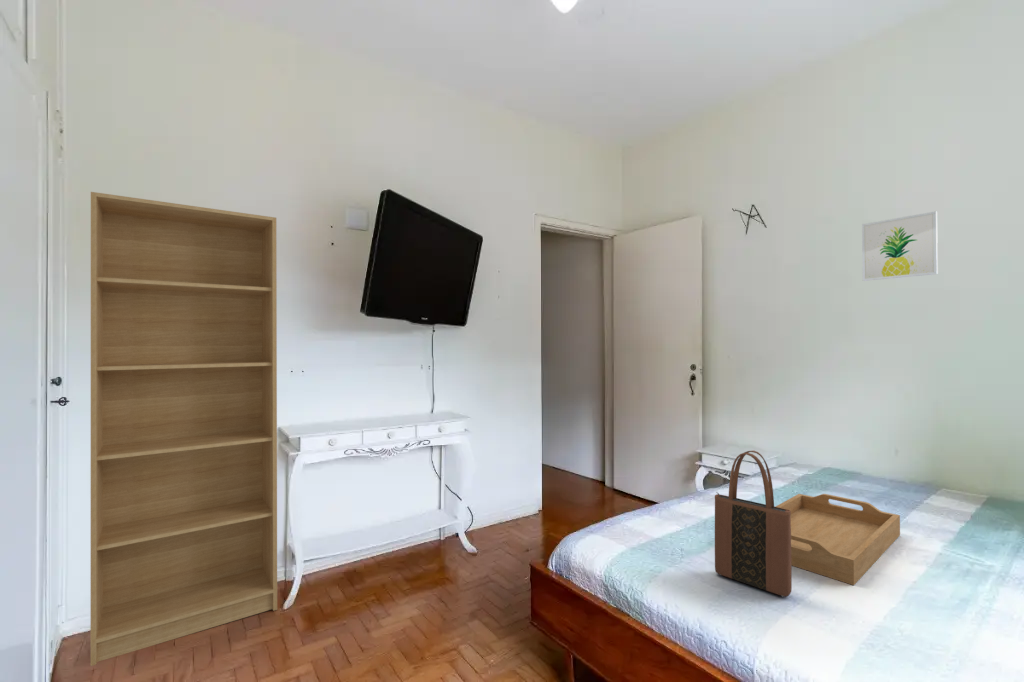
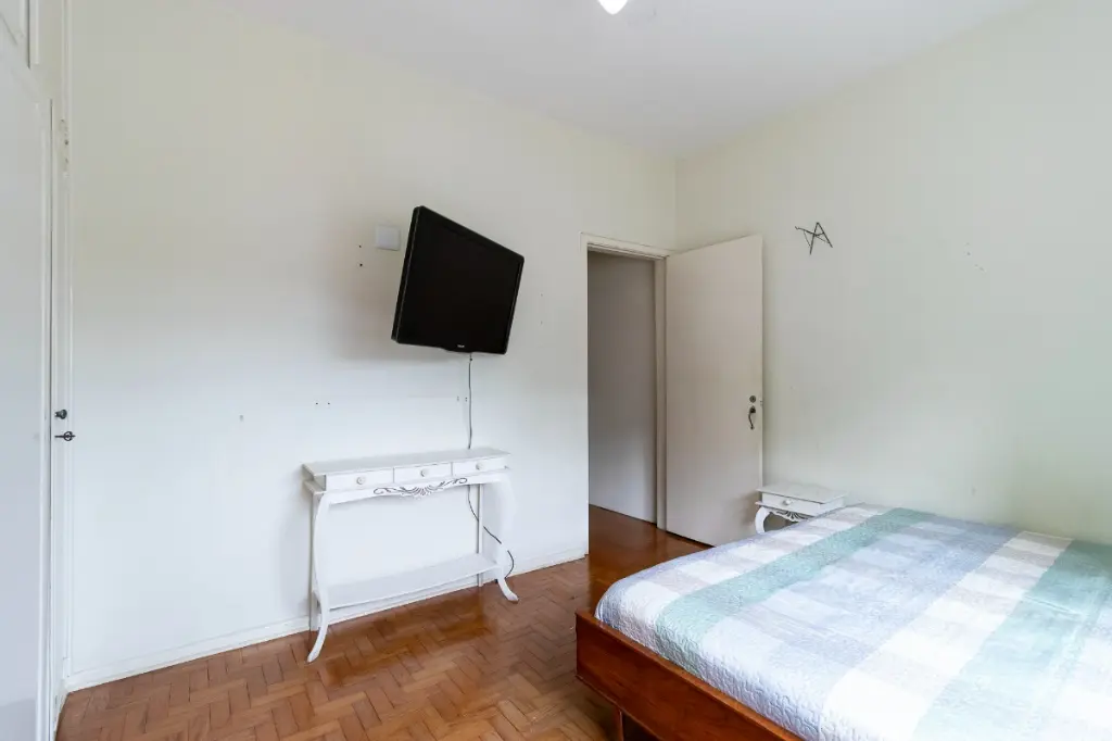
- serving tray (821, 528)
- wall art (898, 247)
- bookshelf (190, 416)
- tote bag (750, 517)
